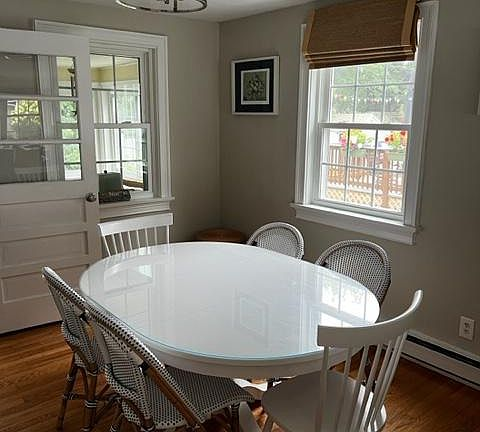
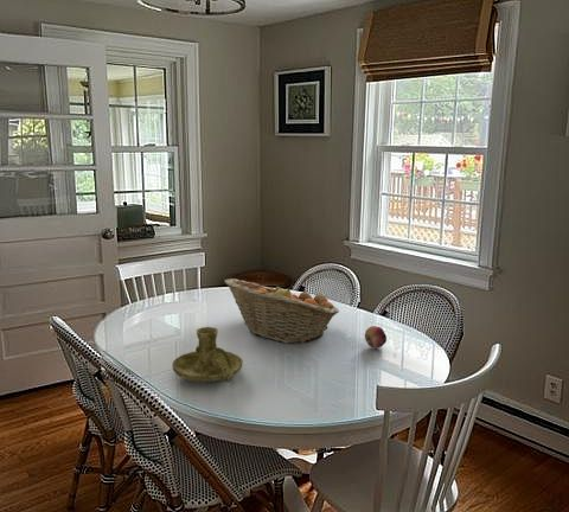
+ fruit basket (280, 305)
+ candle holder (211, 354)
+ fruit (375, 337)
